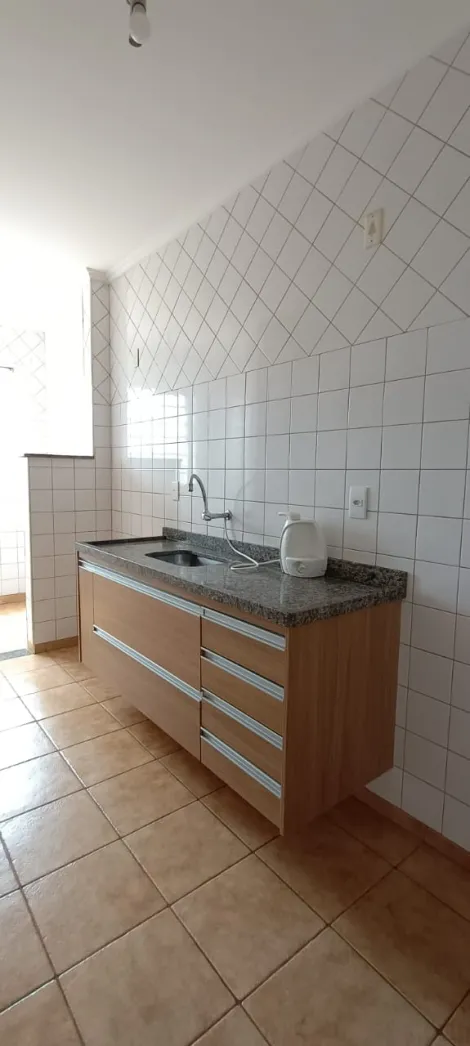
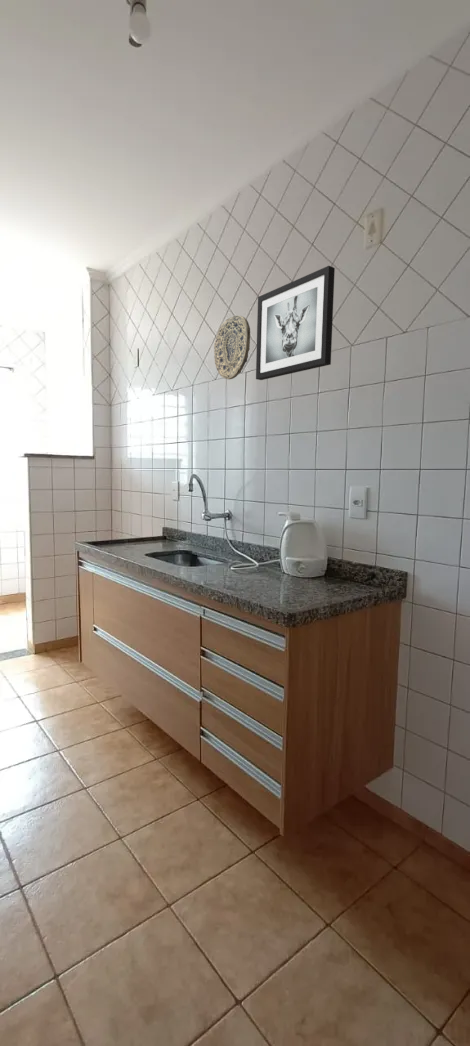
+ wall art (291, 328)
+ decorative plate (230, 348)
